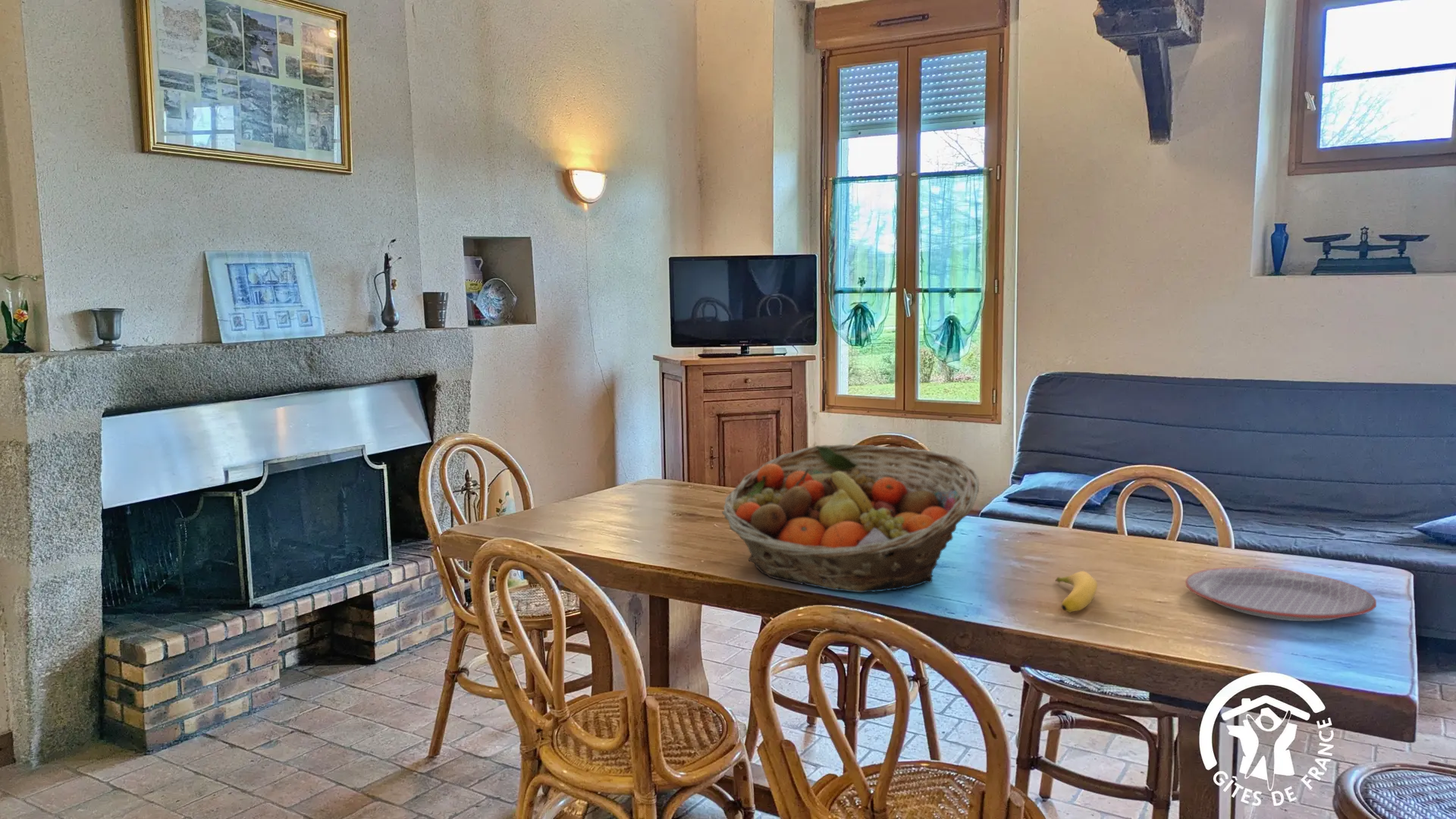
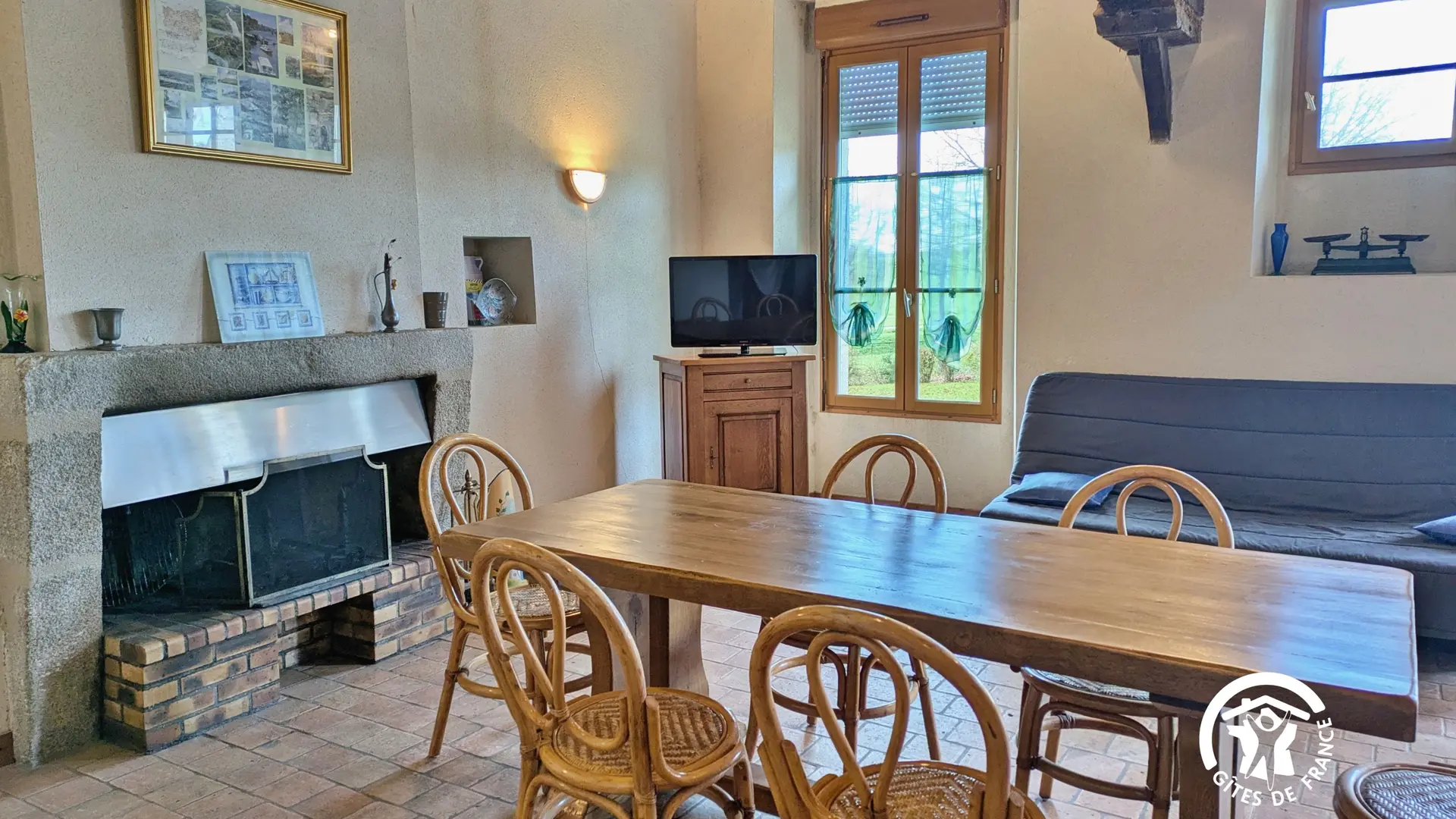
- plate (1277, 595)
- fruit basket (847, 513)
- banana (1073, 588)
